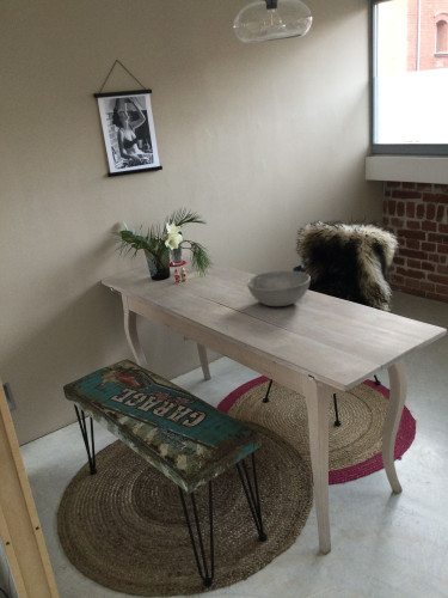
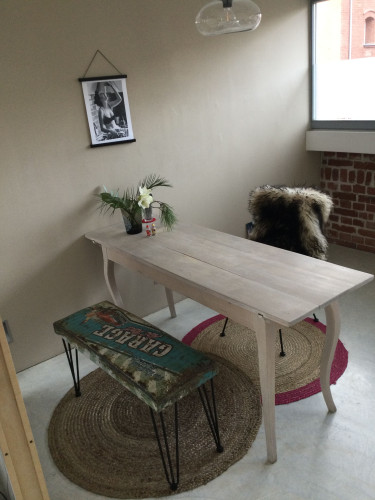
- bowl (278, 291)
